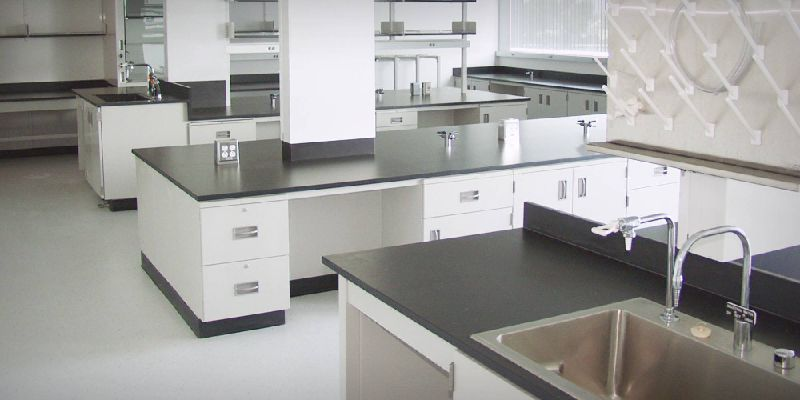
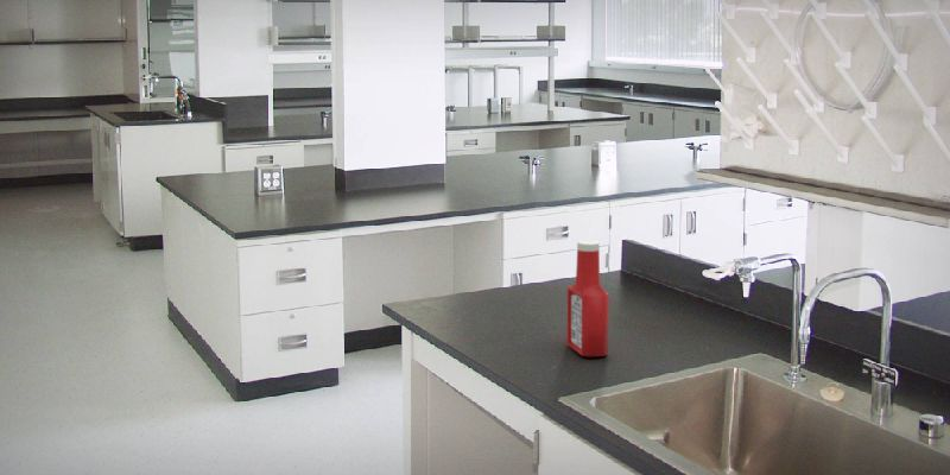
+ soap bottle (587, 296)
